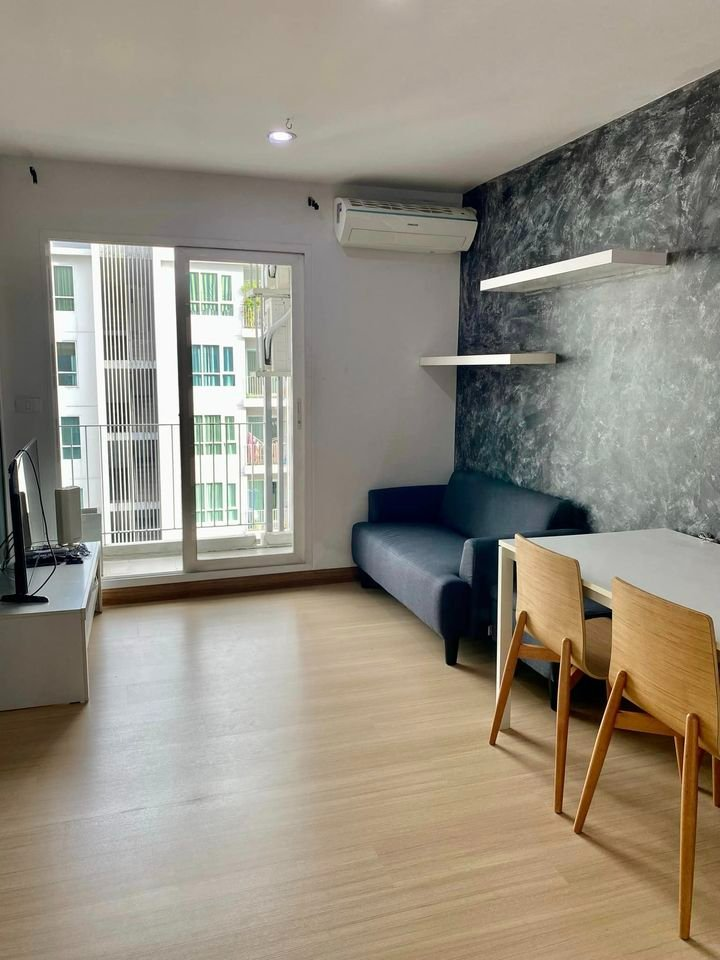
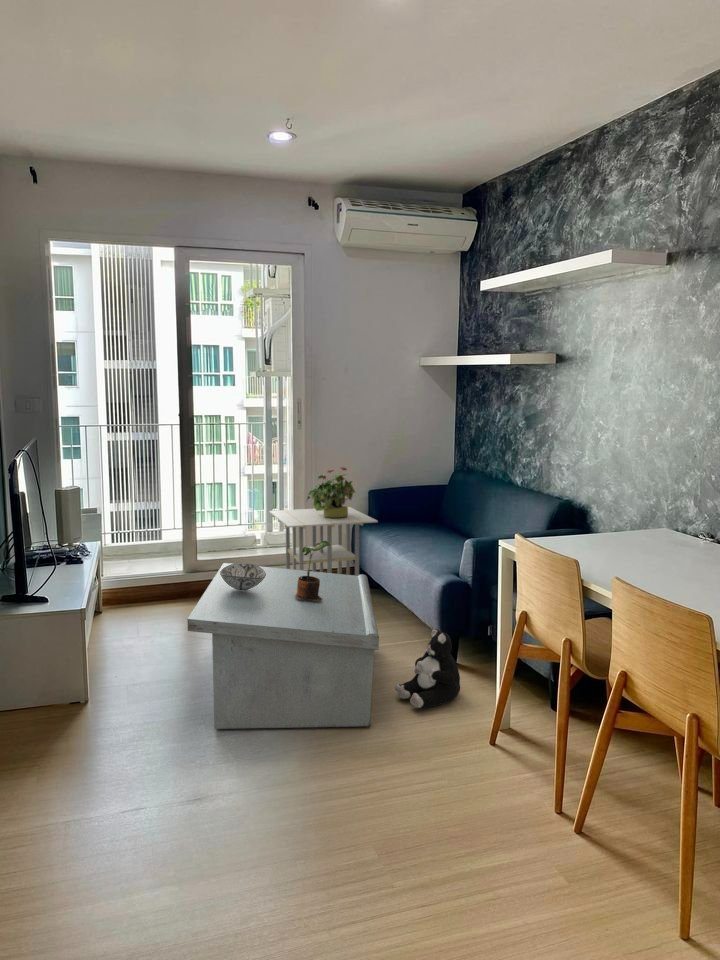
+ side table (321, 557)
+ potted plant (309, 563)
+ potted plant (330, 491)
+ plush toy (431, 665)
+ decorative bowl (241, 582)
+ coffee table (291, 635)
